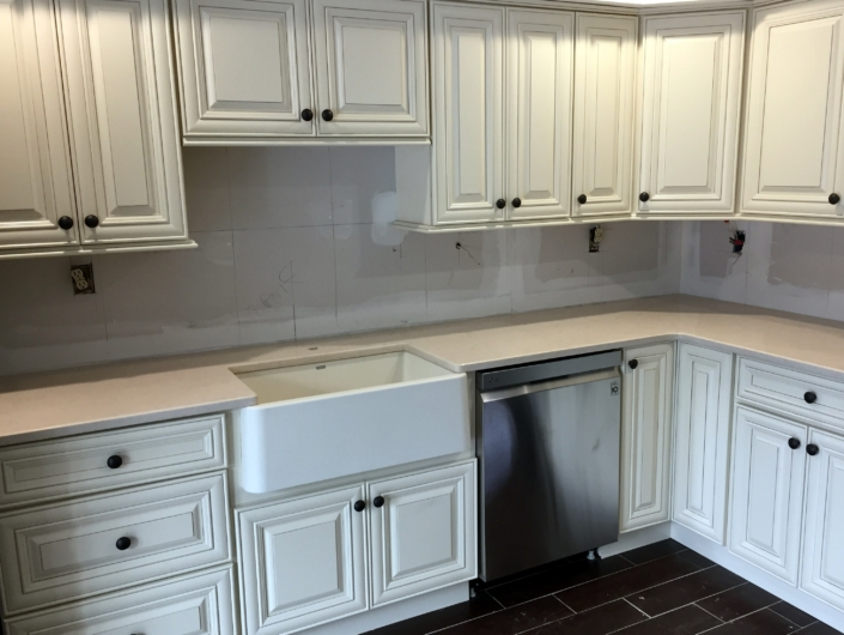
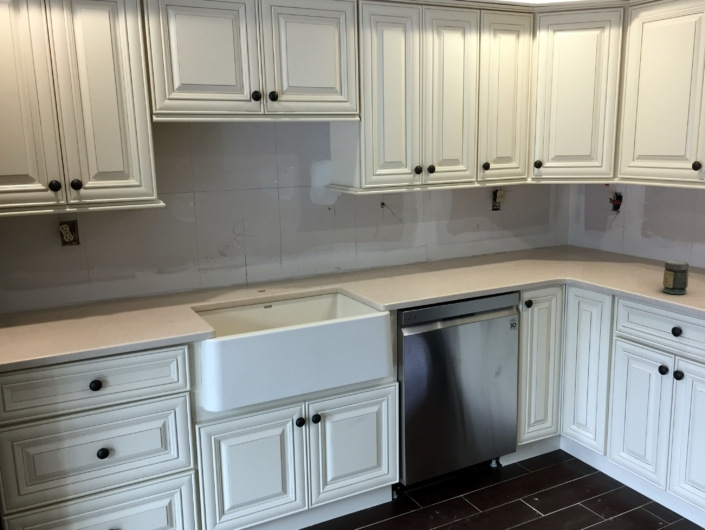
+ jar (675, 277)
